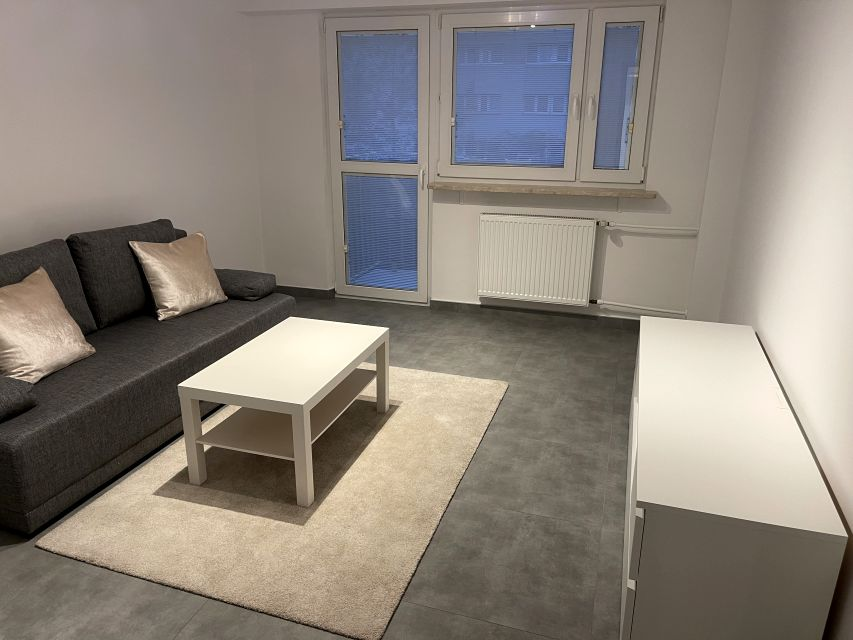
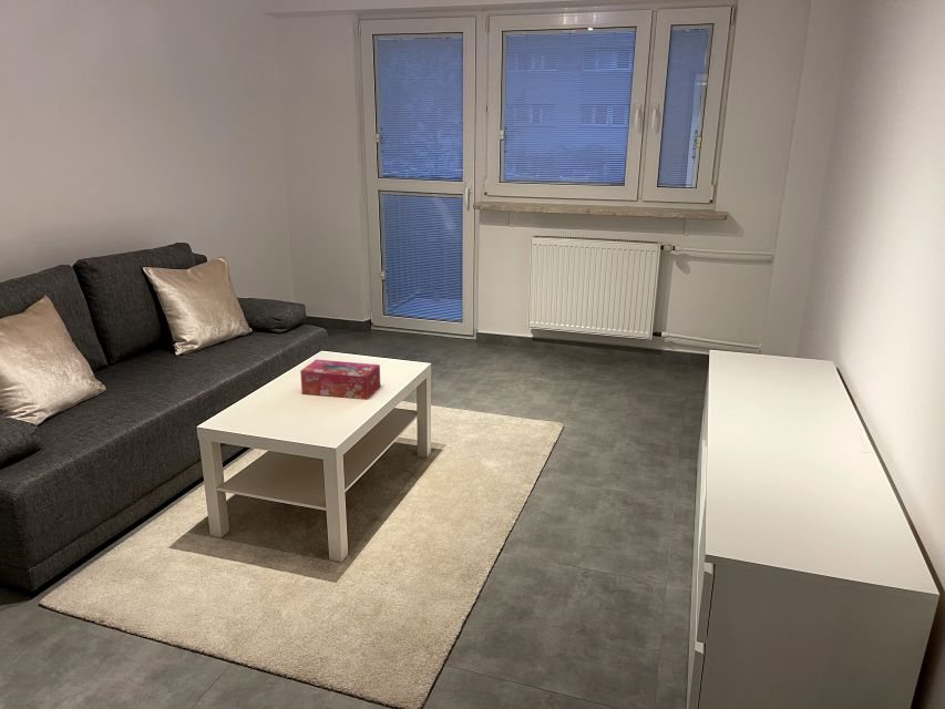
+ tissue box (340, 379)
